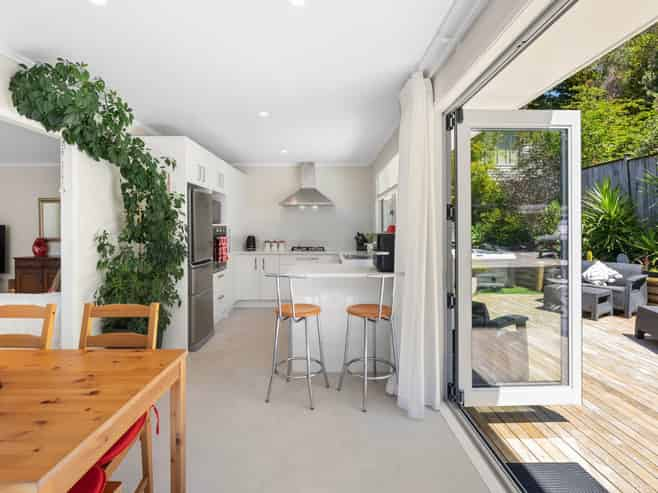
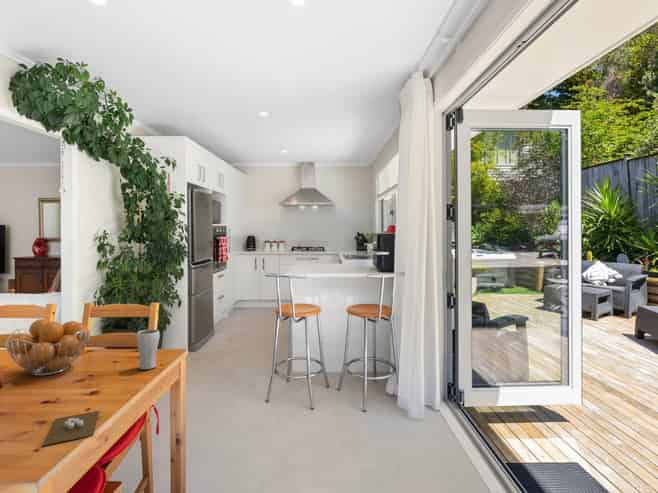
+ drinking glass (148, 349)
+ fruit basket (50, 345)
+ candle (73, 423)
